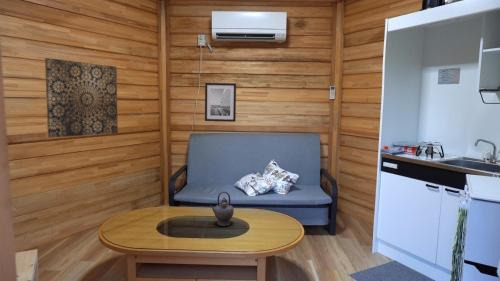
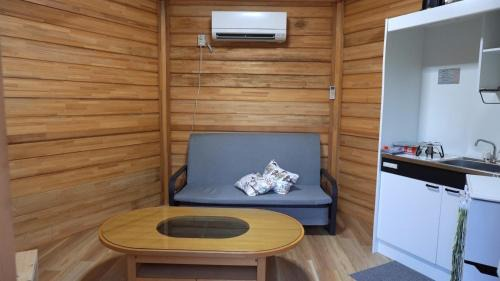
- wall art (220, 102)
- wall art (84, 99)
- teapot (221, 207)
